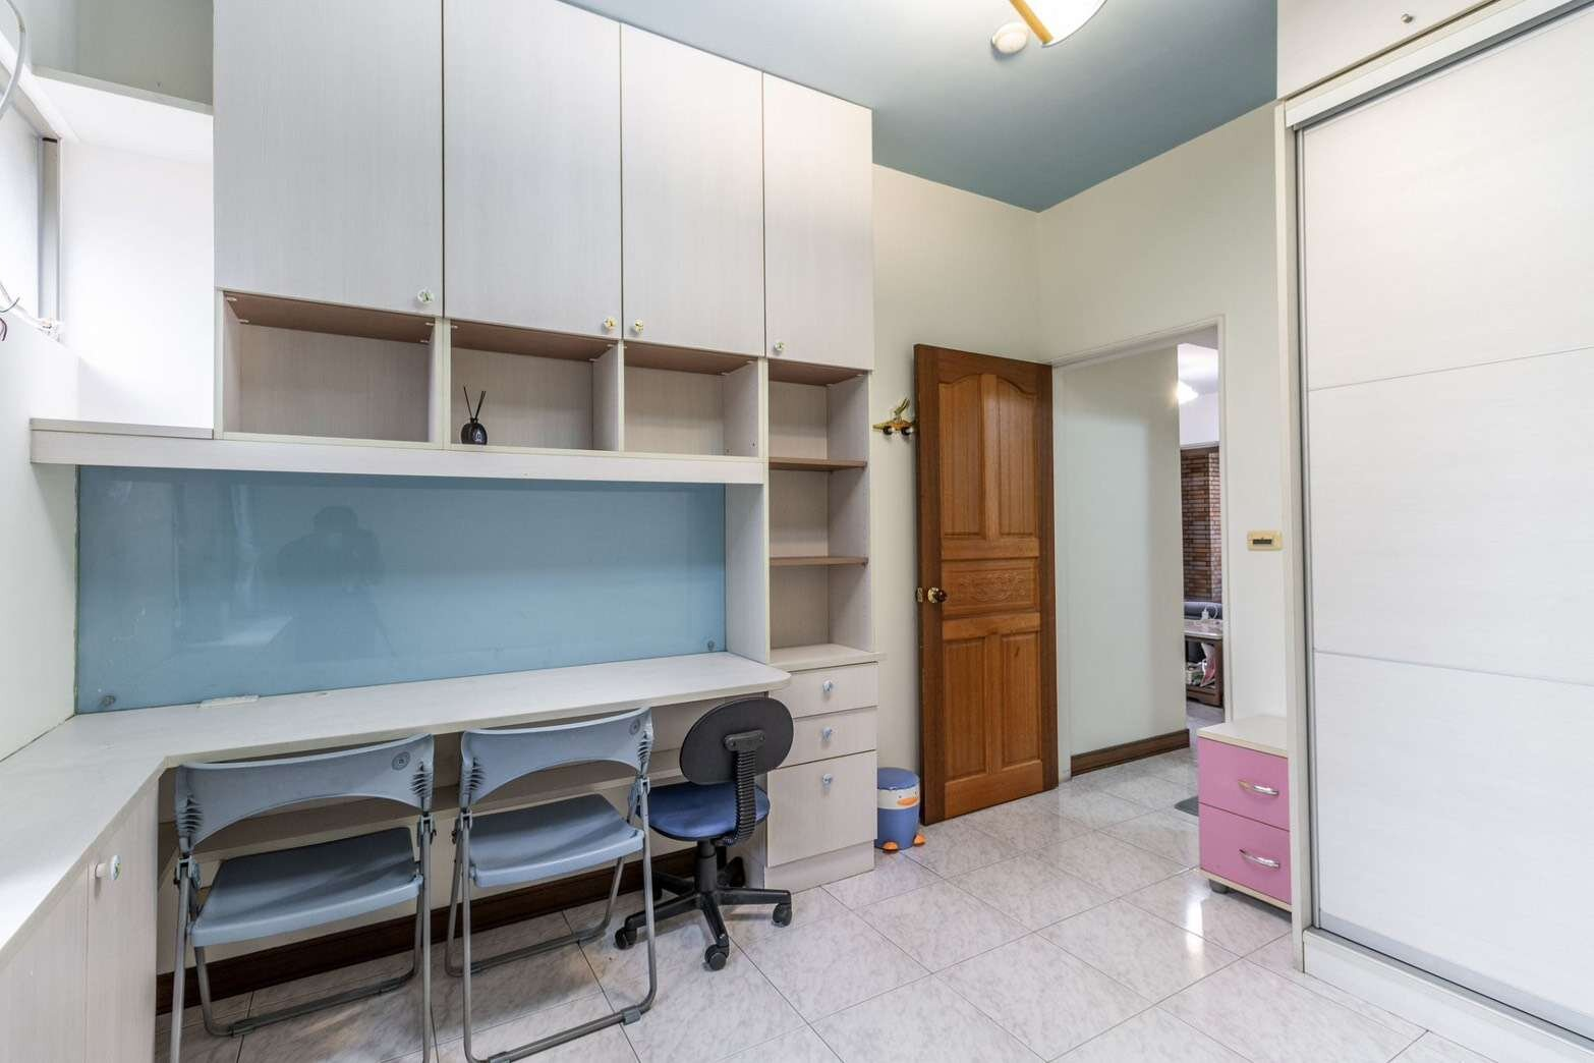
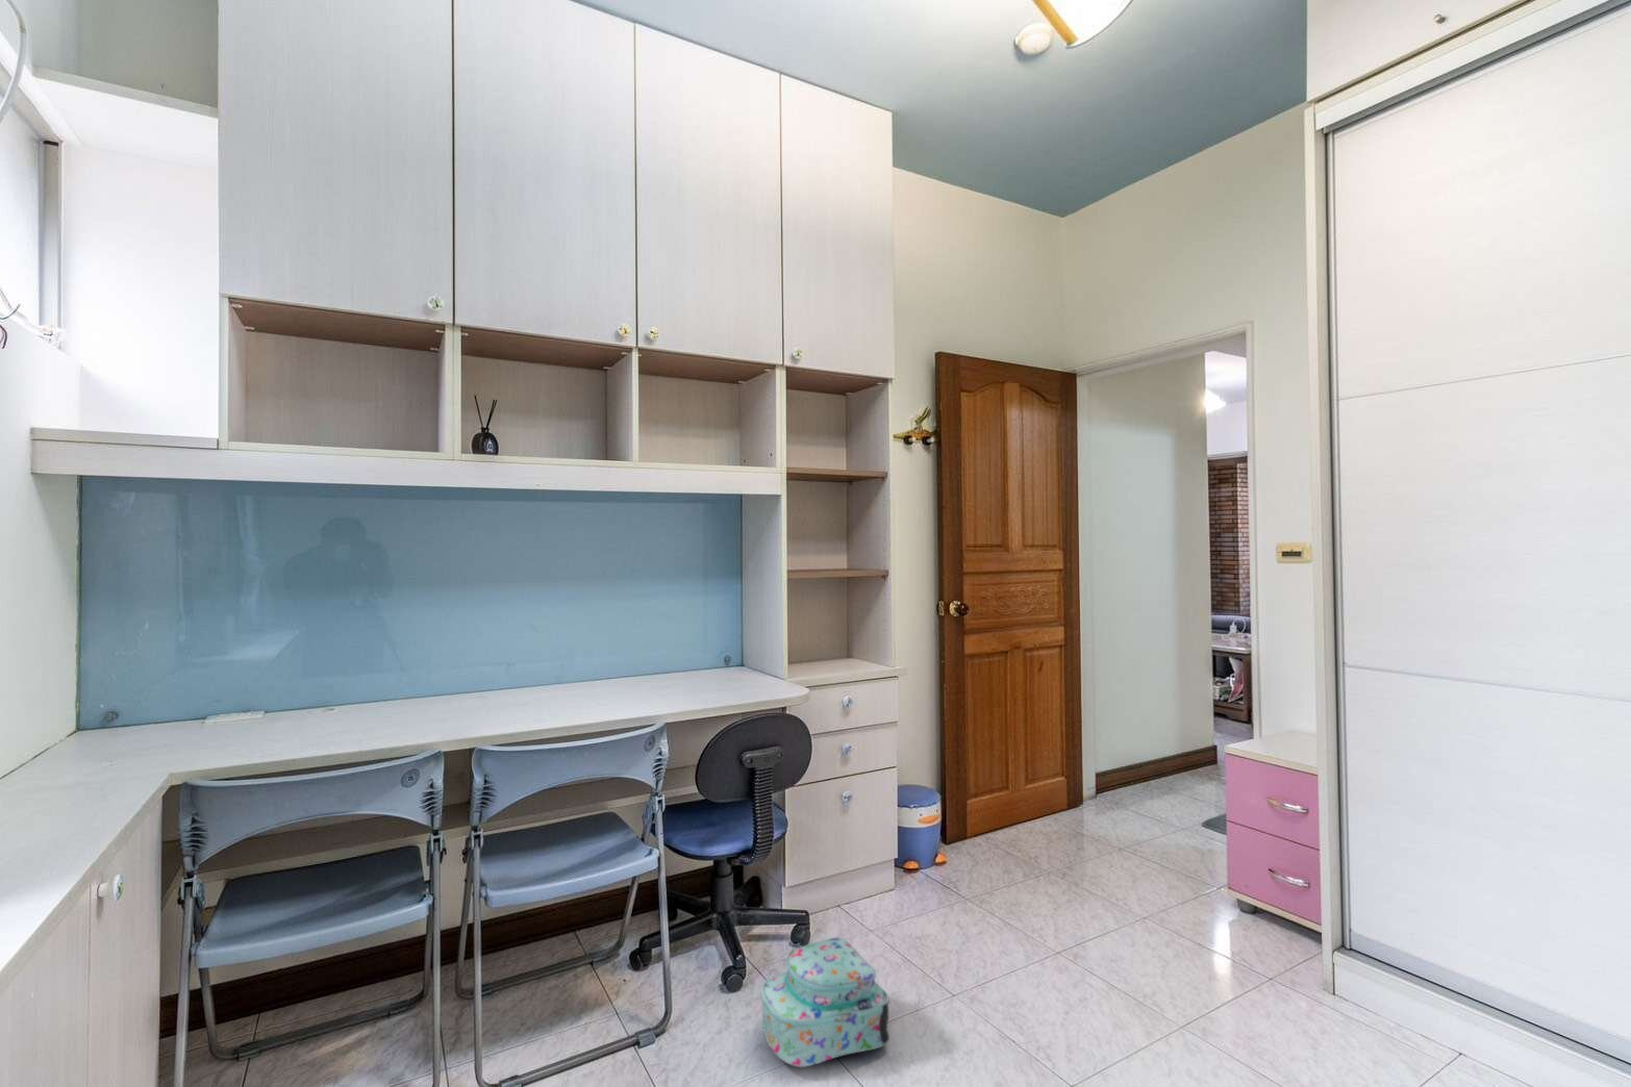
+ backpack (823, 1000)
